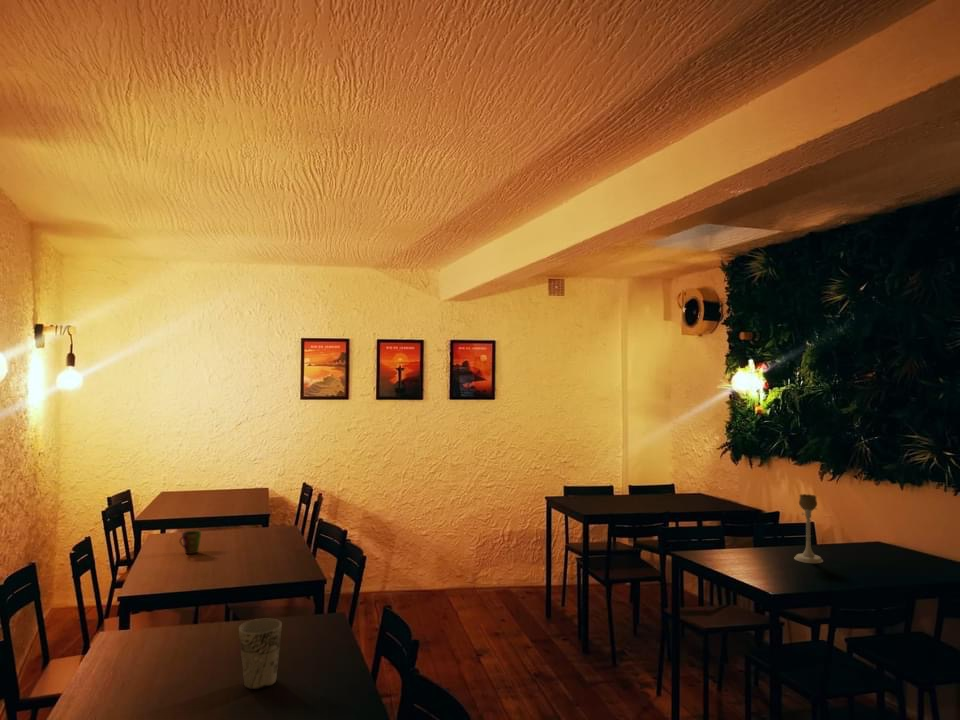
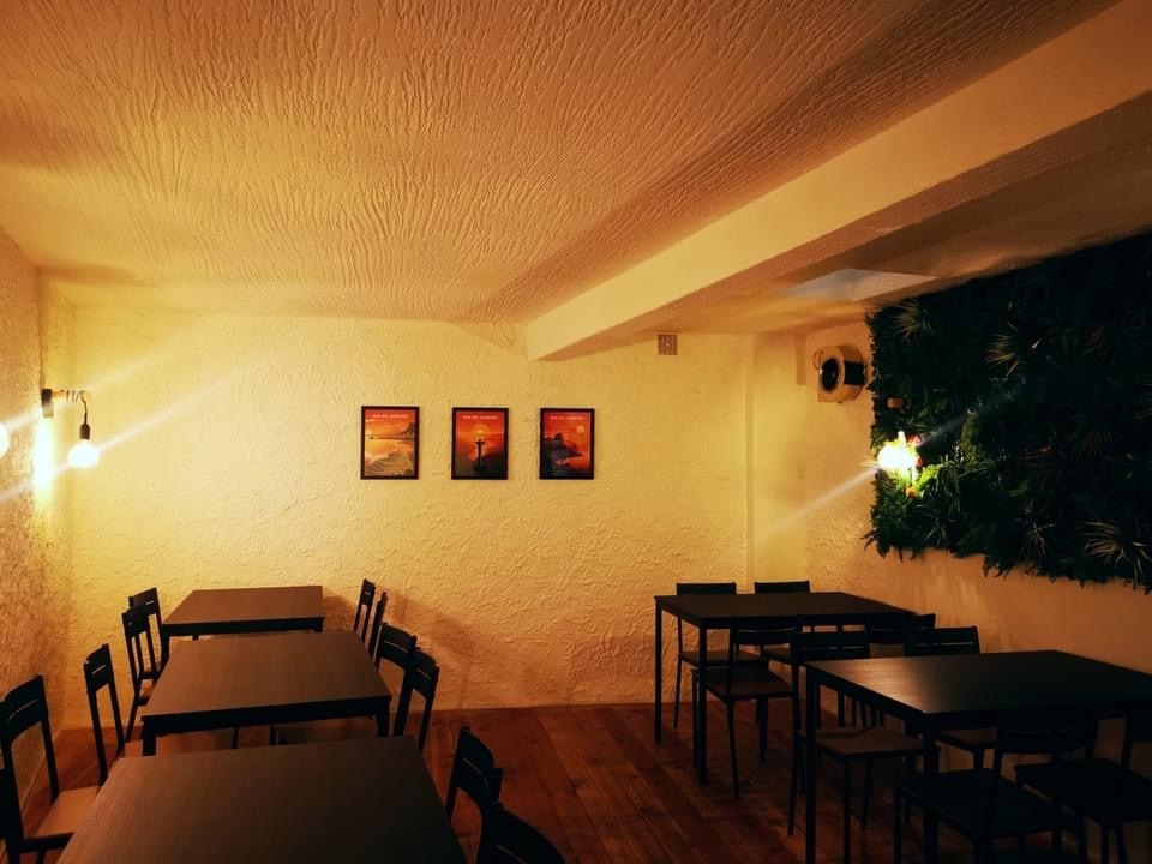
- candle holder (808, 527)
- cup (189, 543)
- cup (260, 654)
